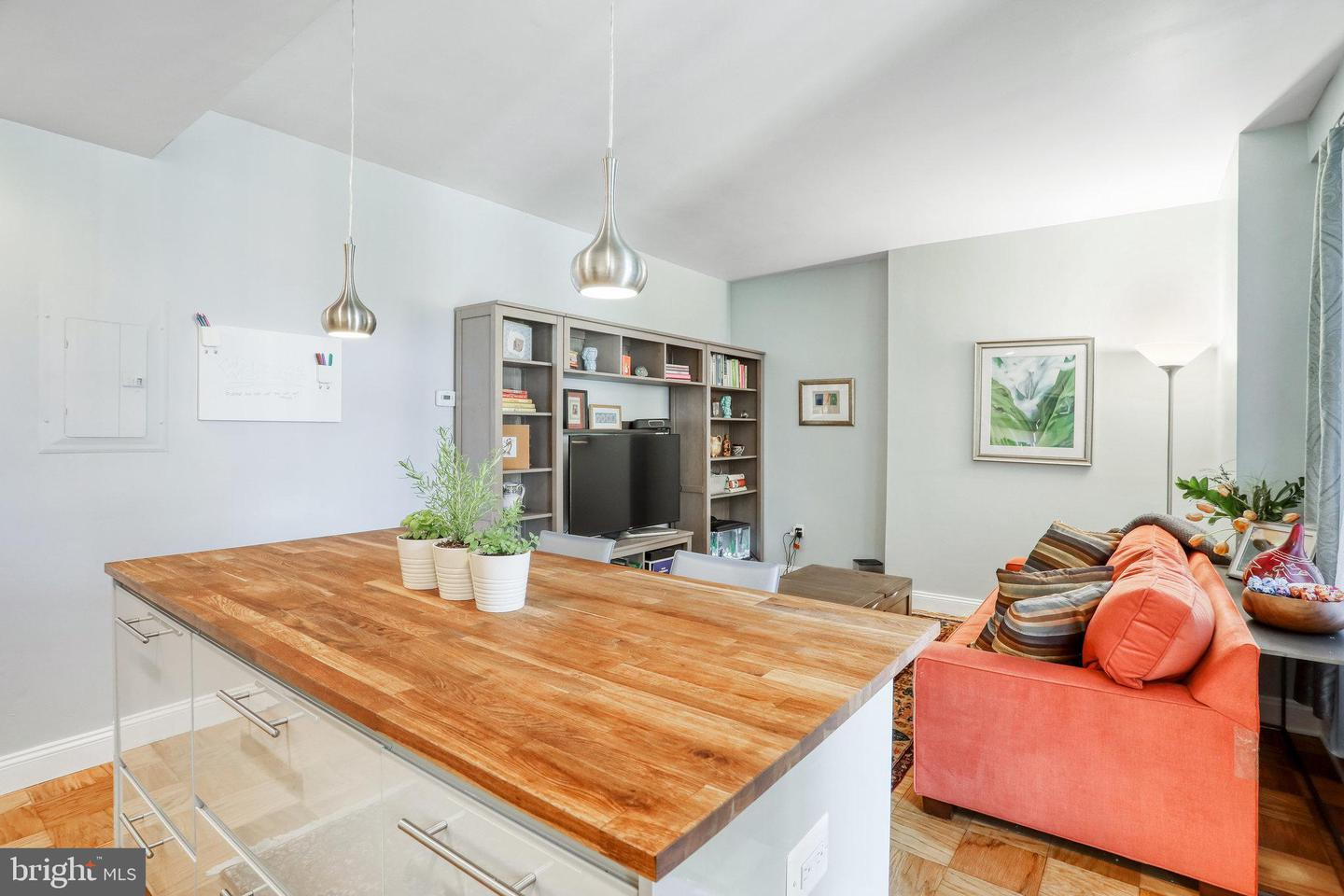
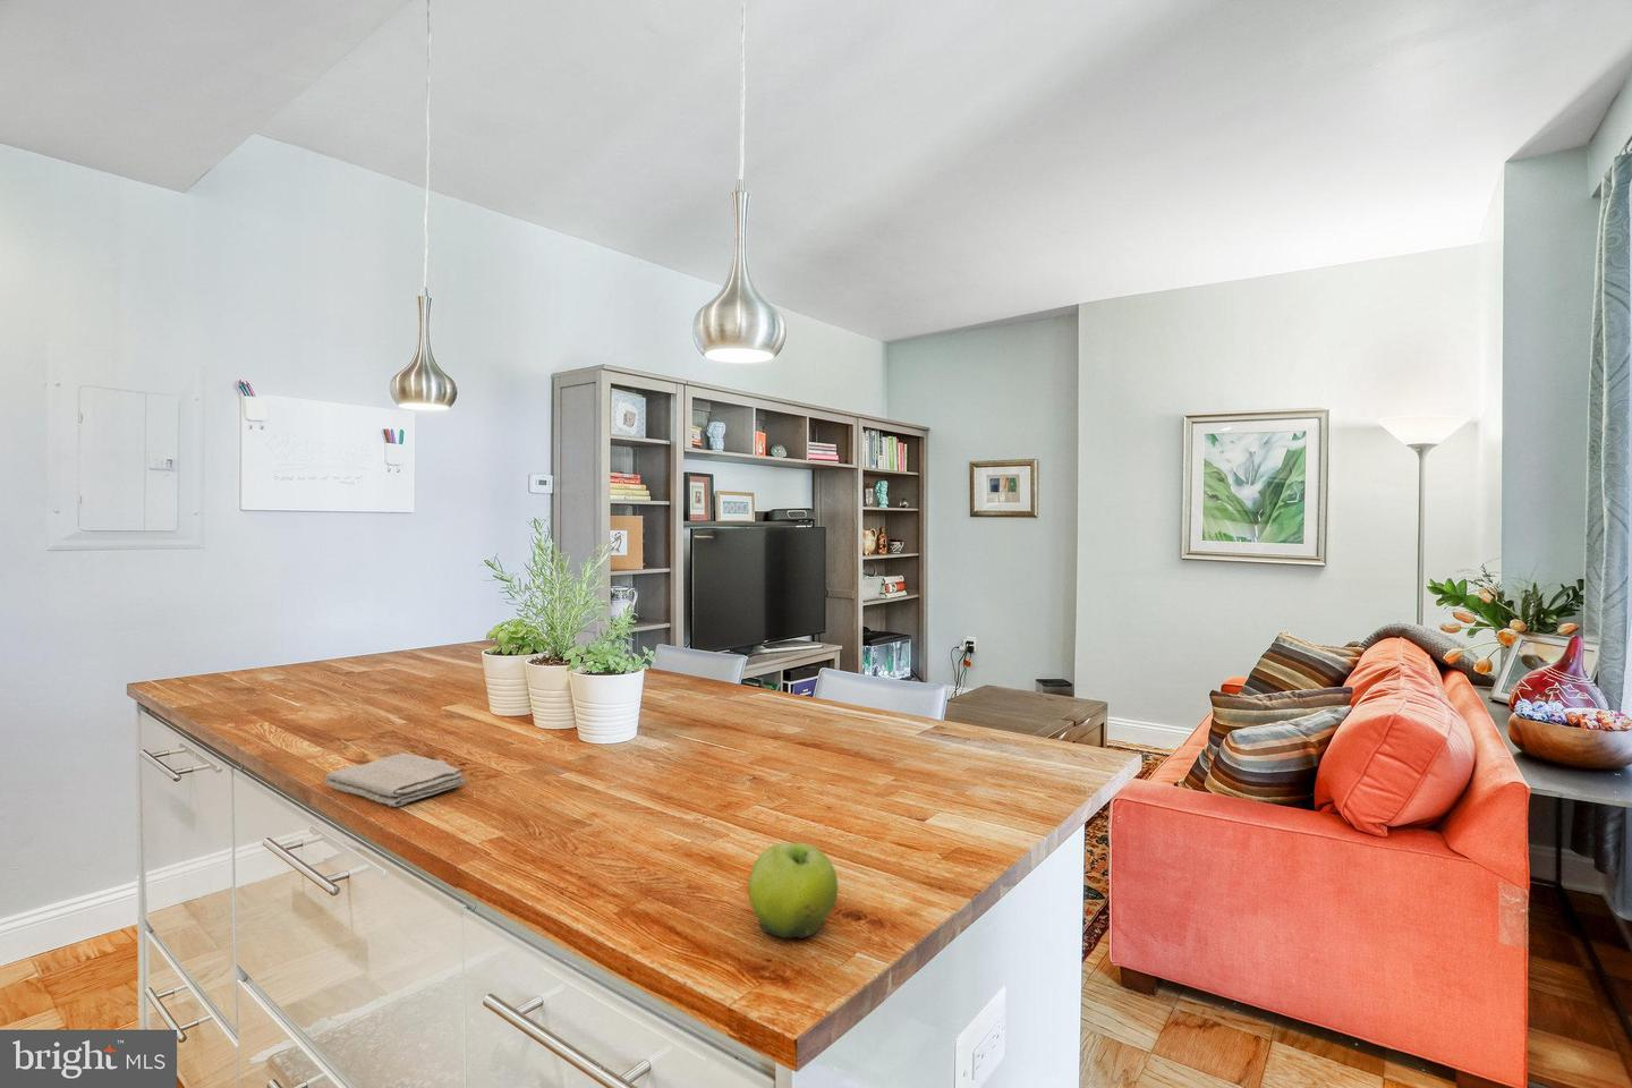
+ fruit (792, 886)
+ washcloth (396, 776)
